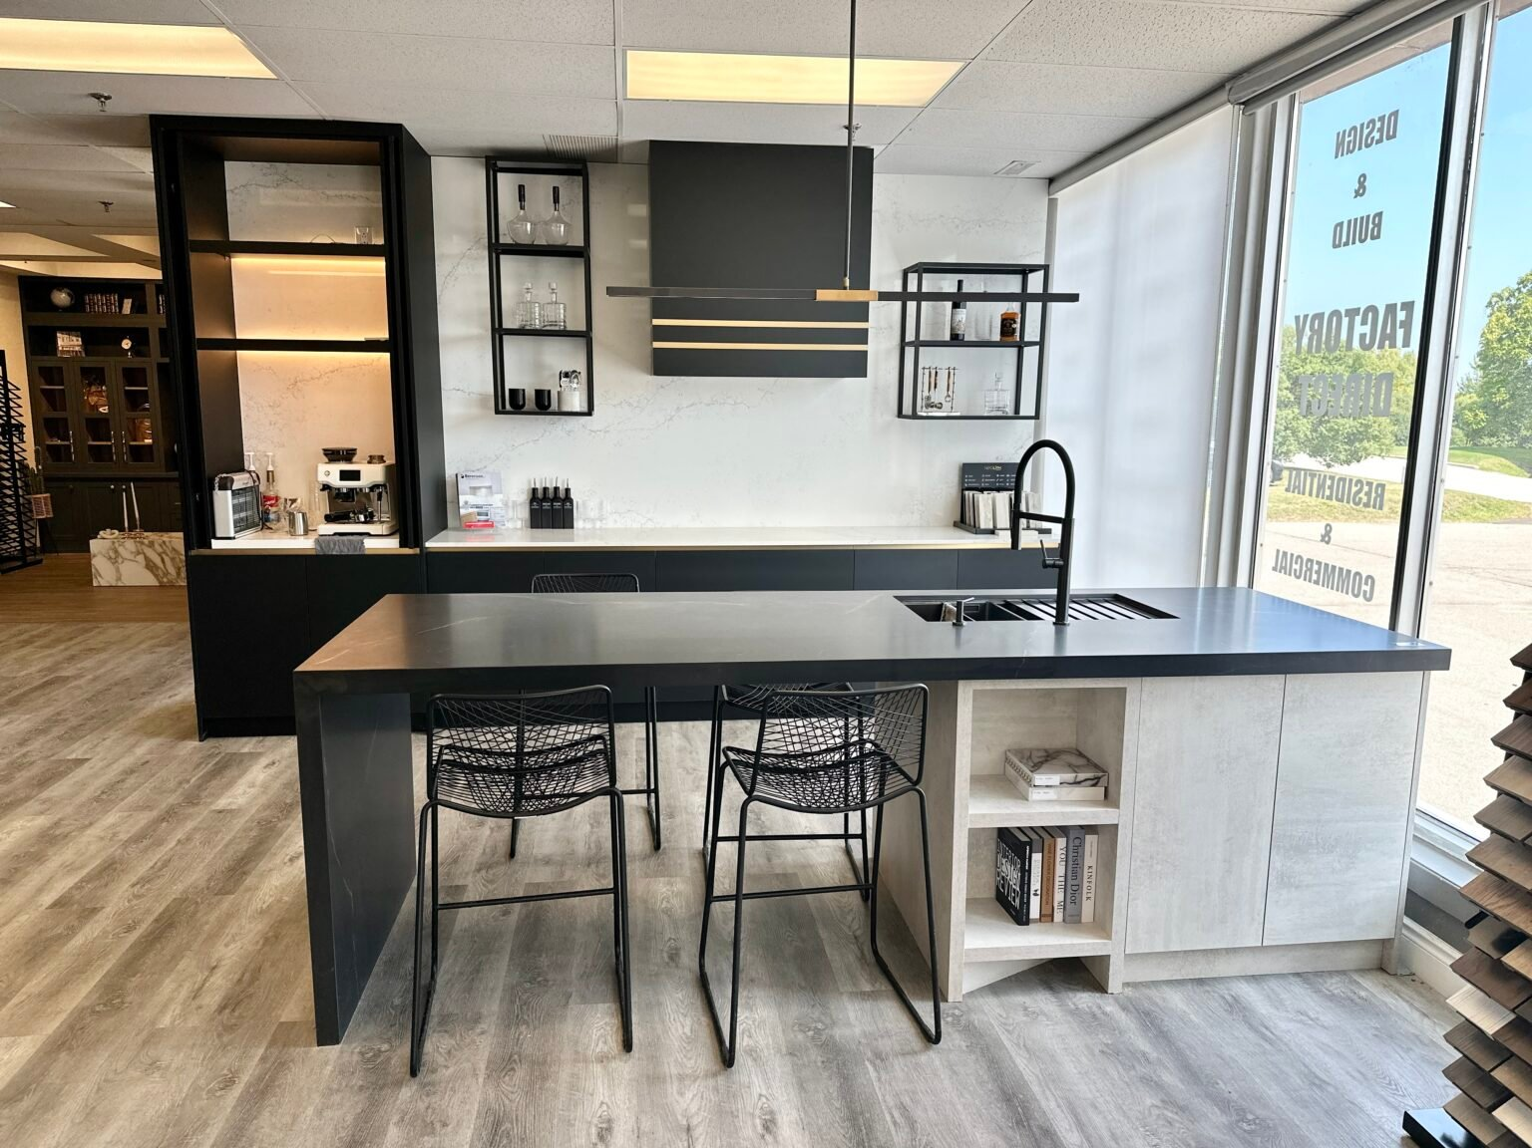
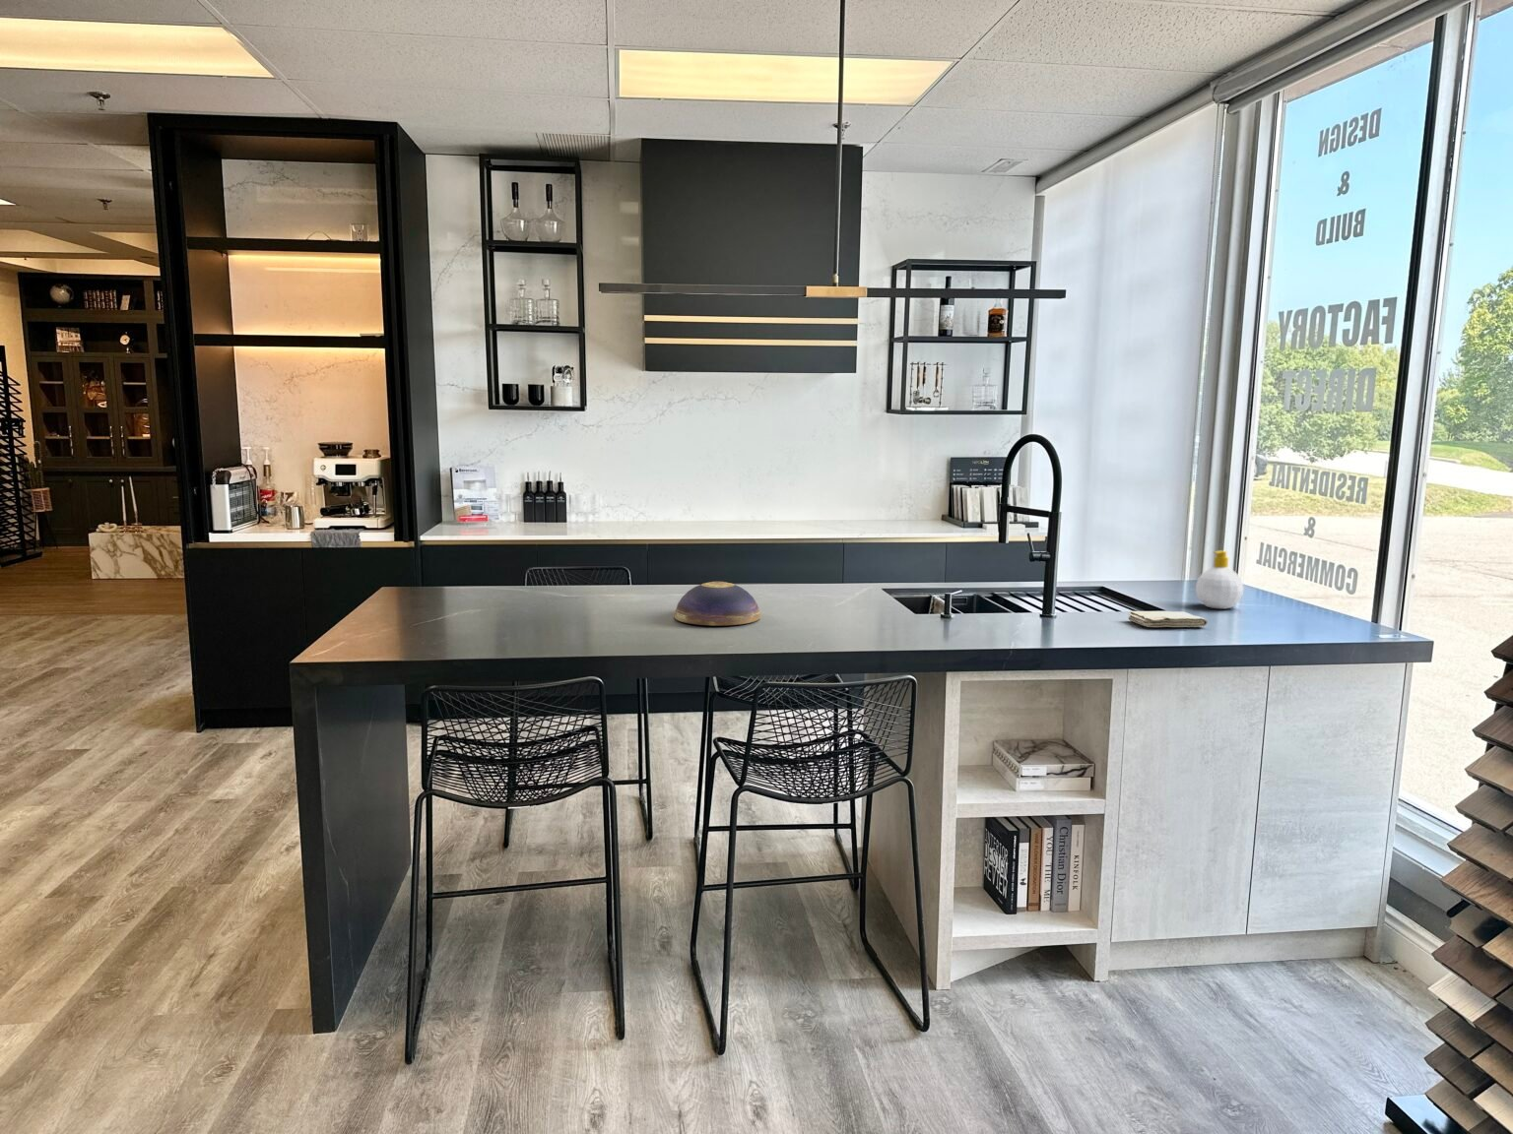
+ soap bottle (1220, 579)
+ washcloth (1165, 618)
+ decorative bowl (717, 599)
